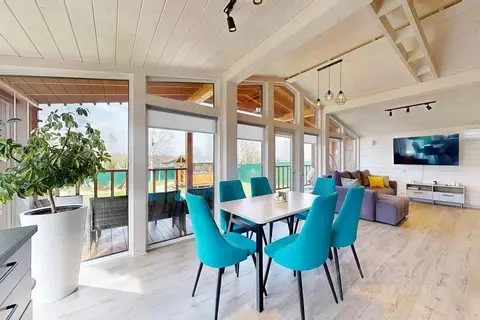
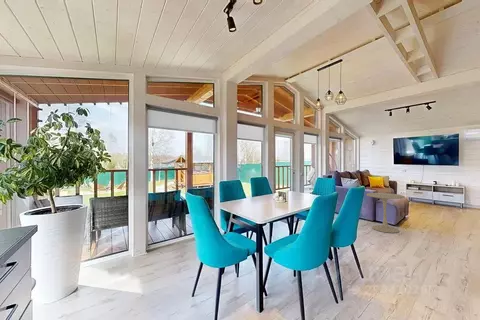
+ side table (384, 212)
